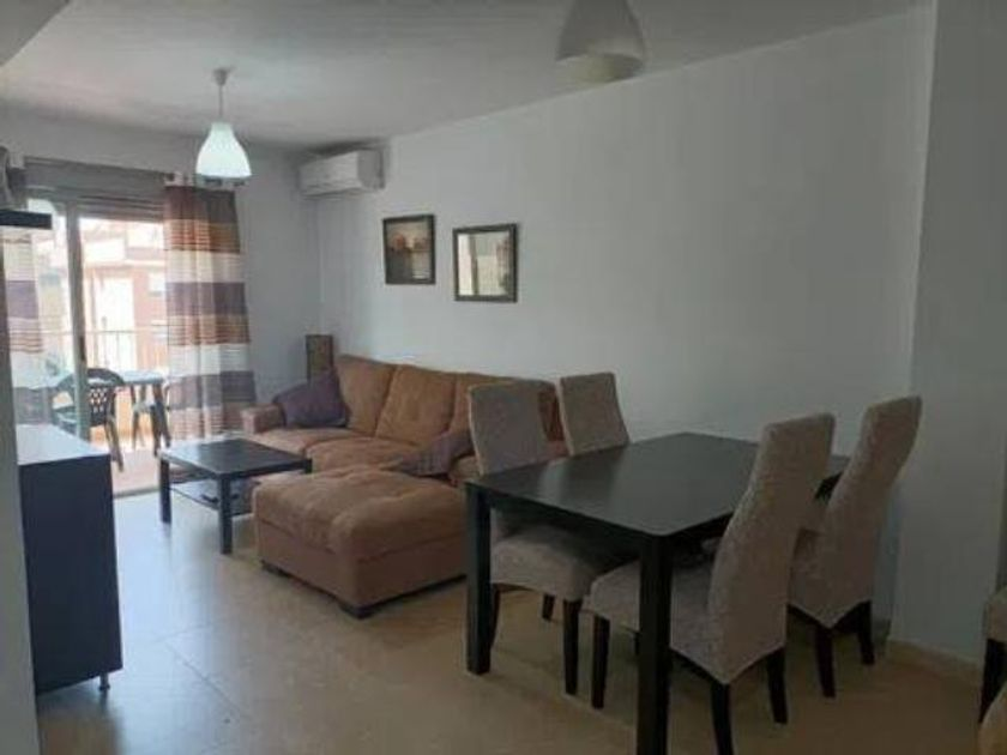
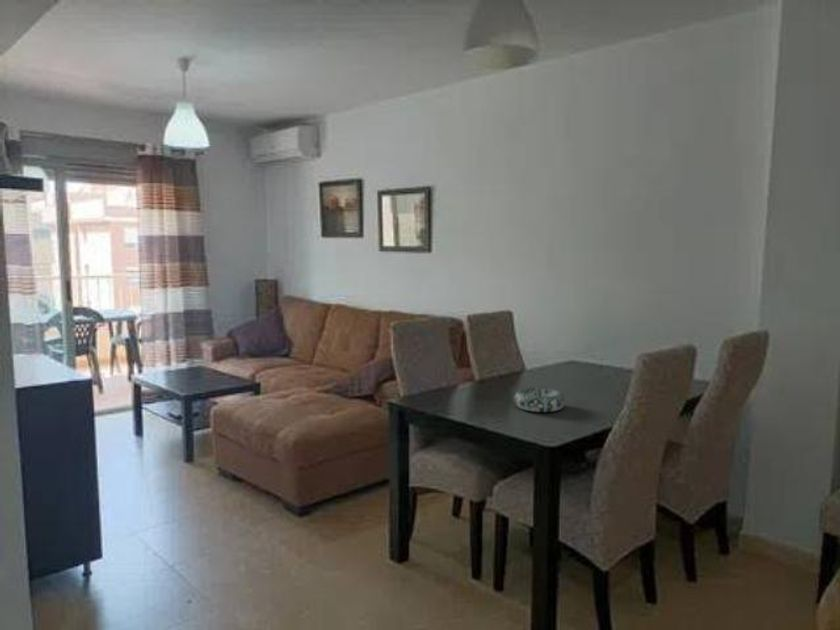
+ decorative bowl (539, 399)
